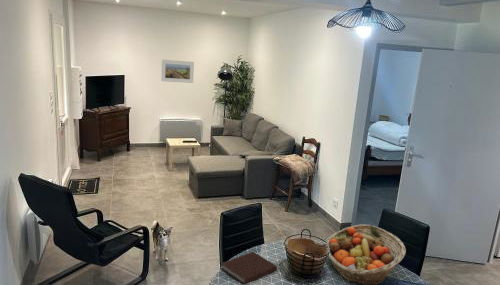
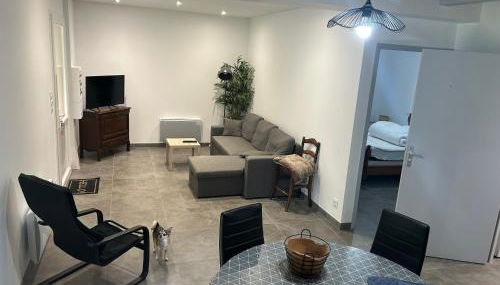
- notebook (248, 267)
- fruit basket (362, 252)
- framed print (177, 71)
